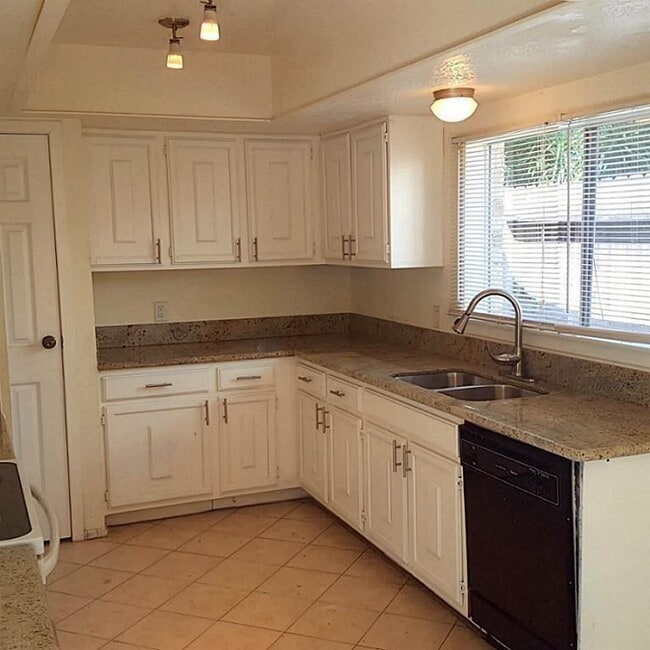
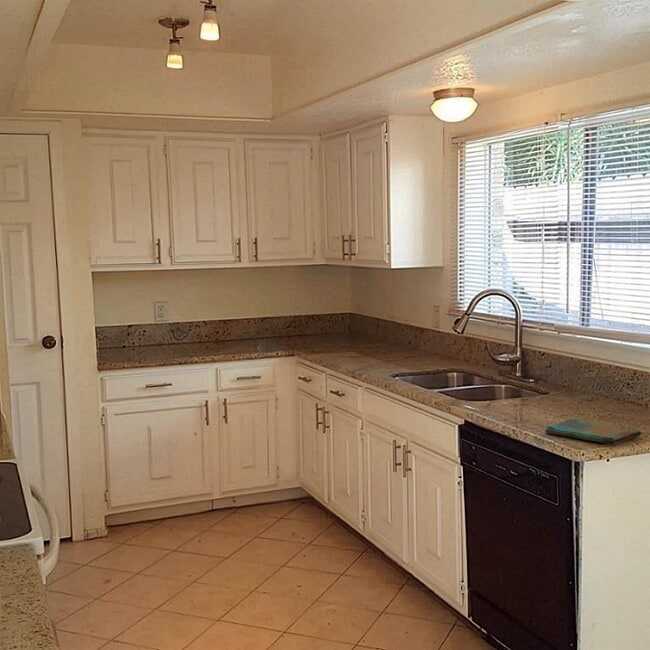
+ dish towel (592, 430)
